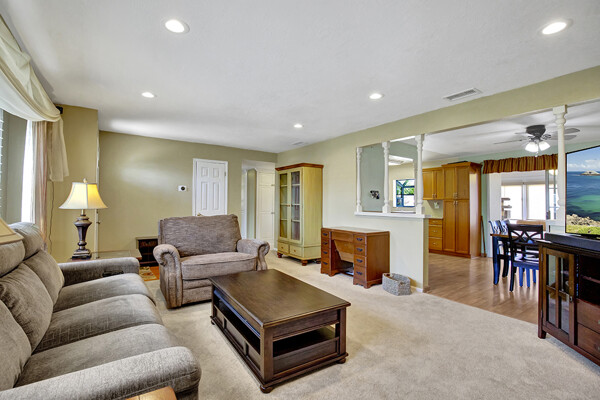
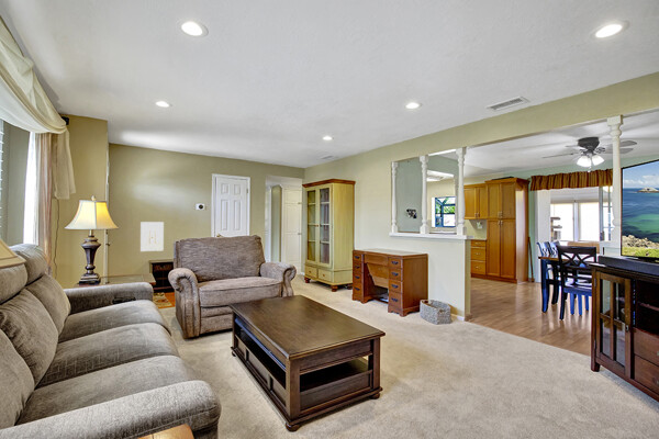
+ wall art (152, 236)
